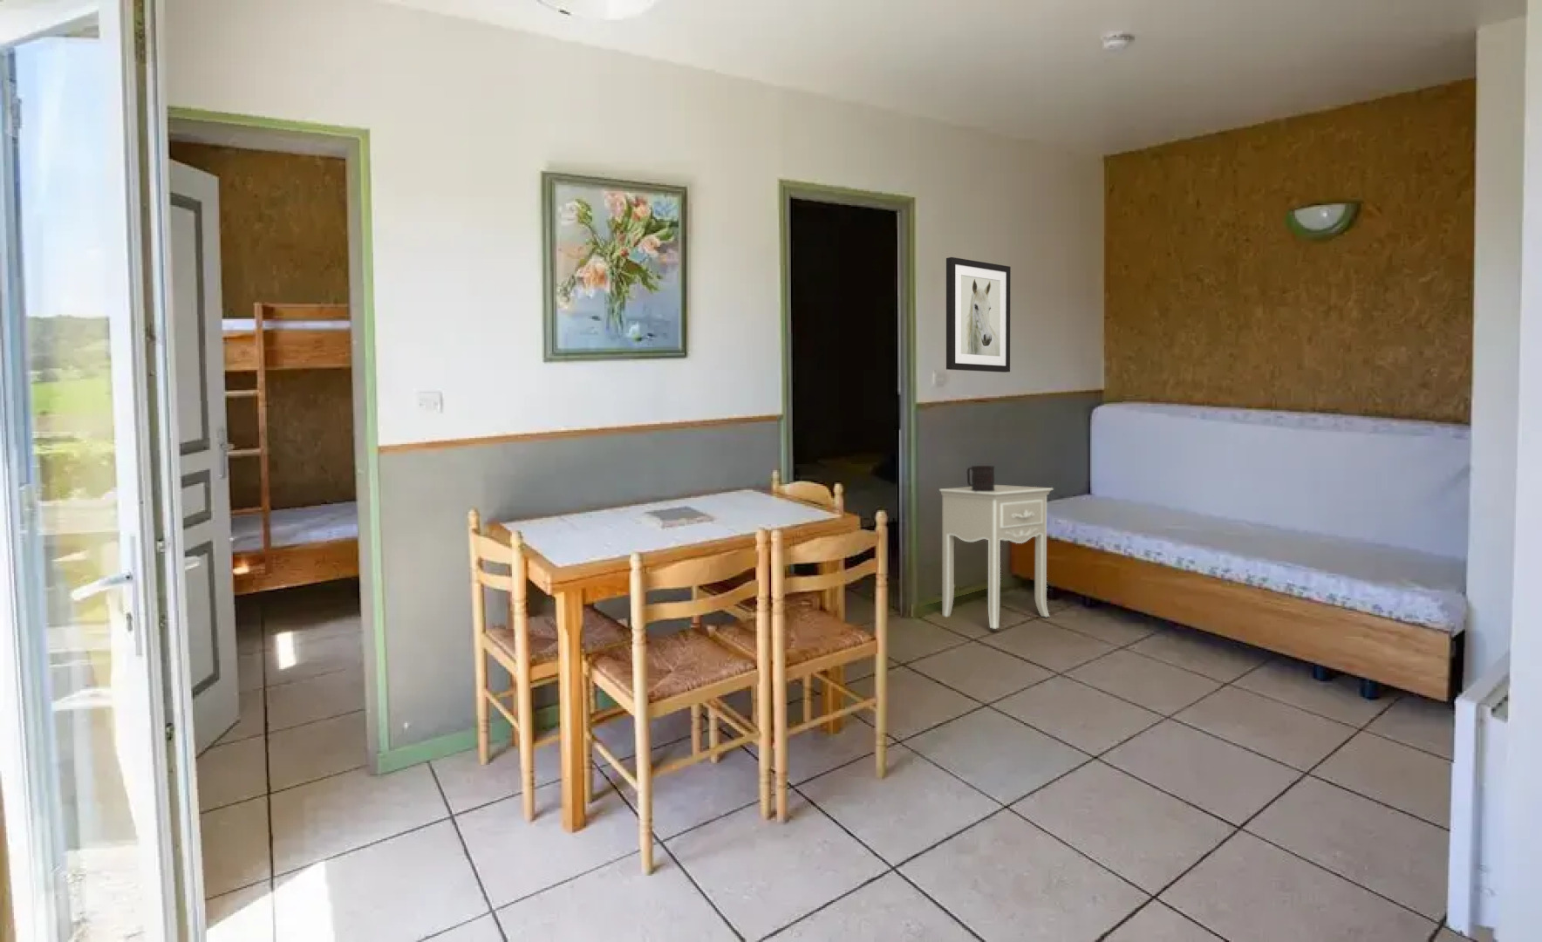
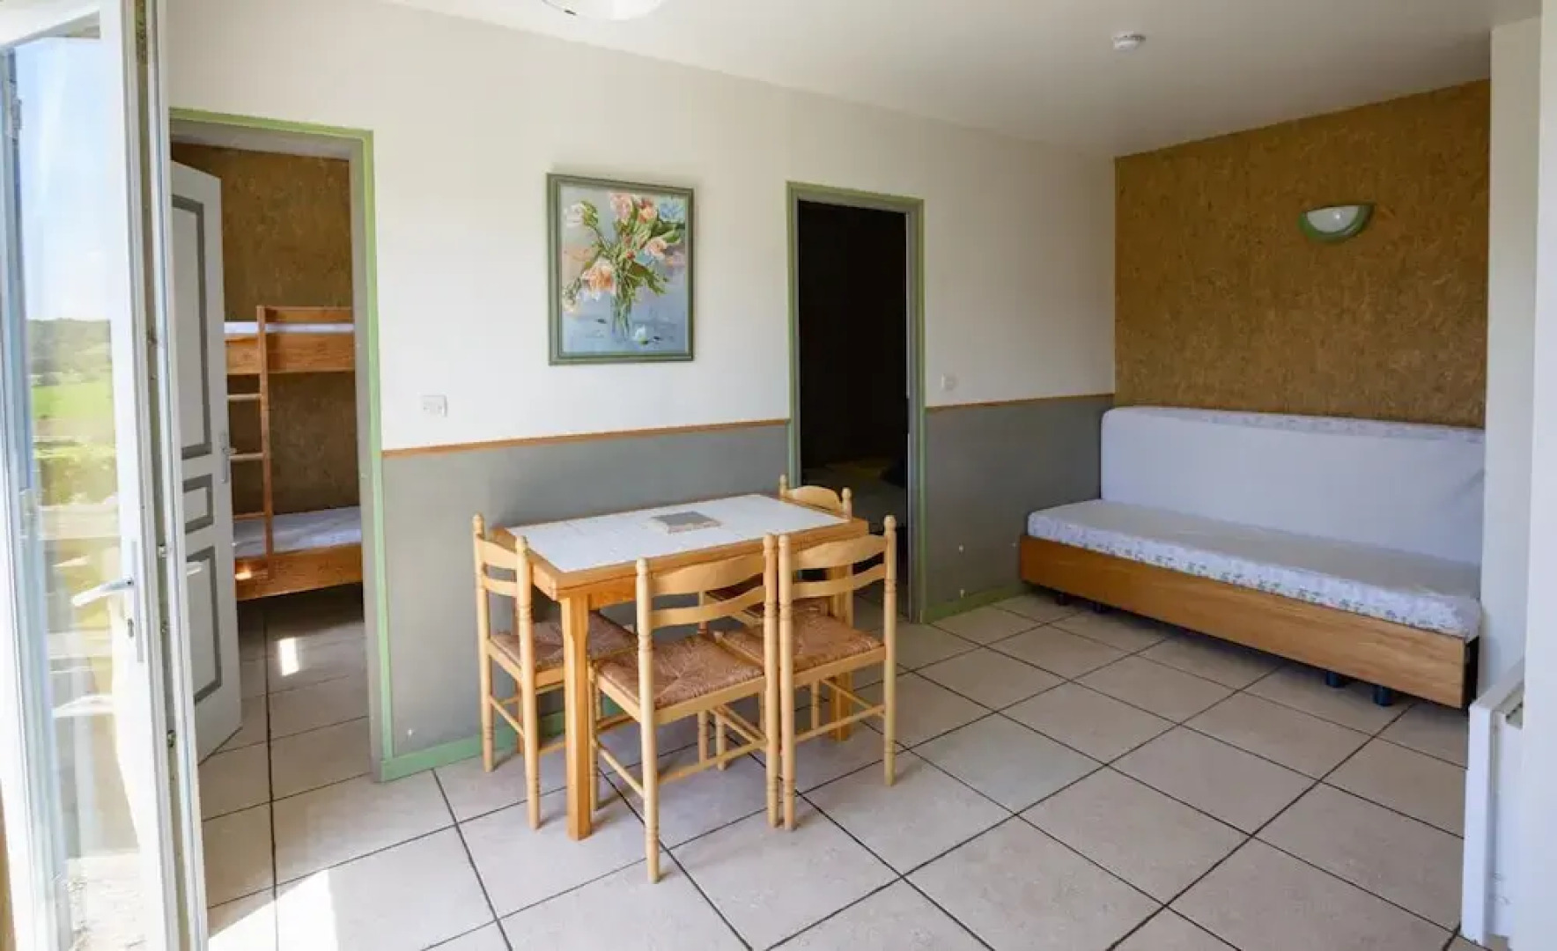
- mug (978, 477)
- nightstand (997, 552)
- wall art (978, 316)
